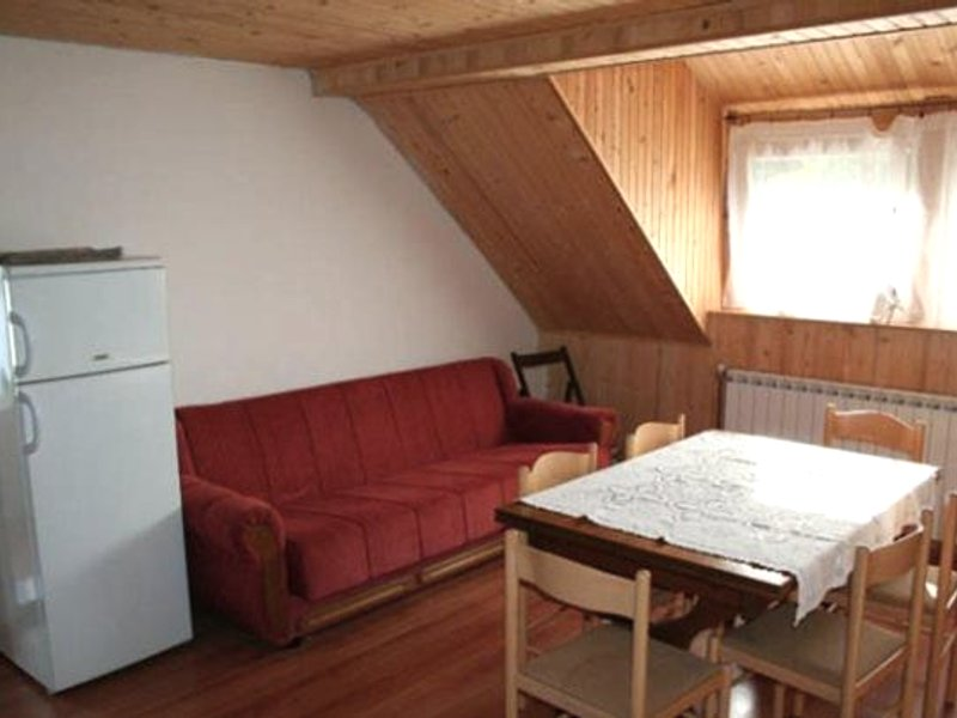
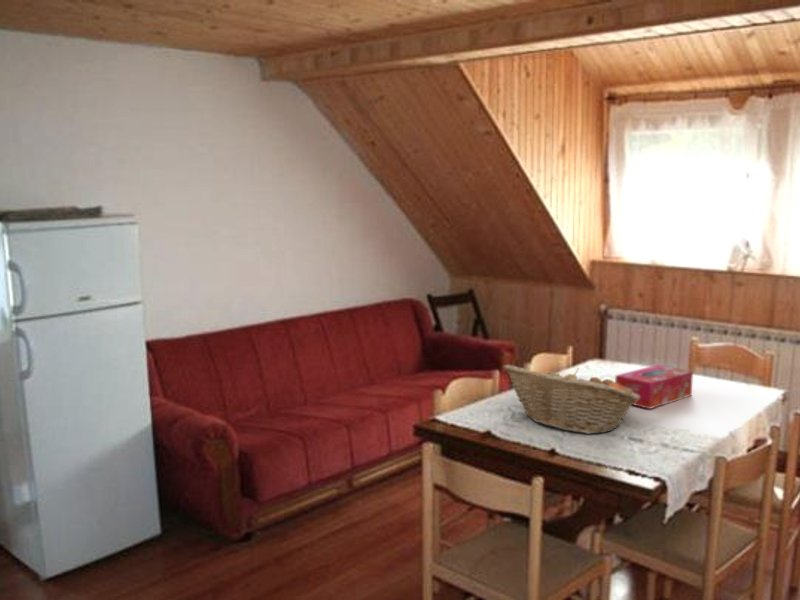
+ fruit basket (568, 392)
+ tissue box (654, 385)
